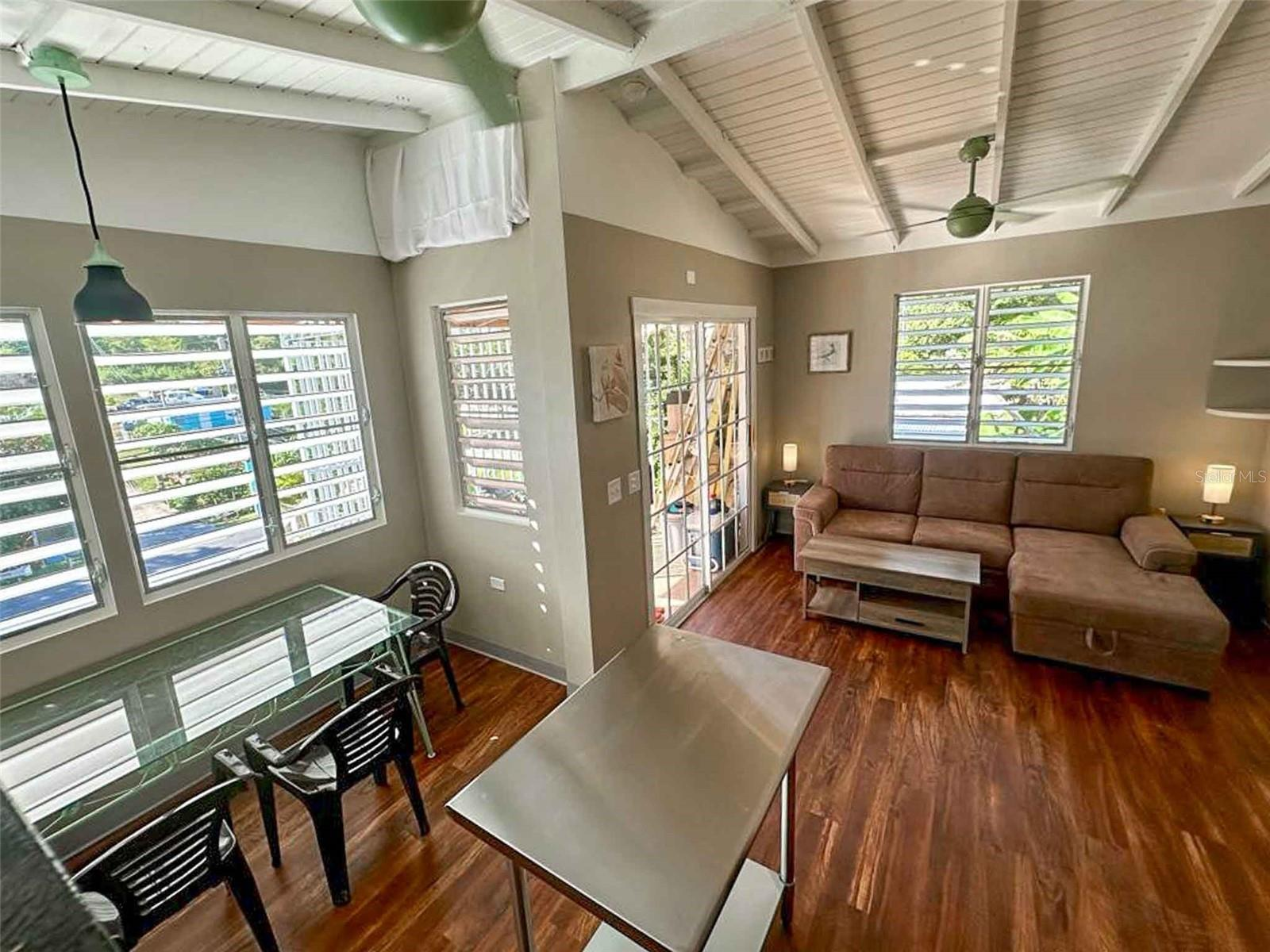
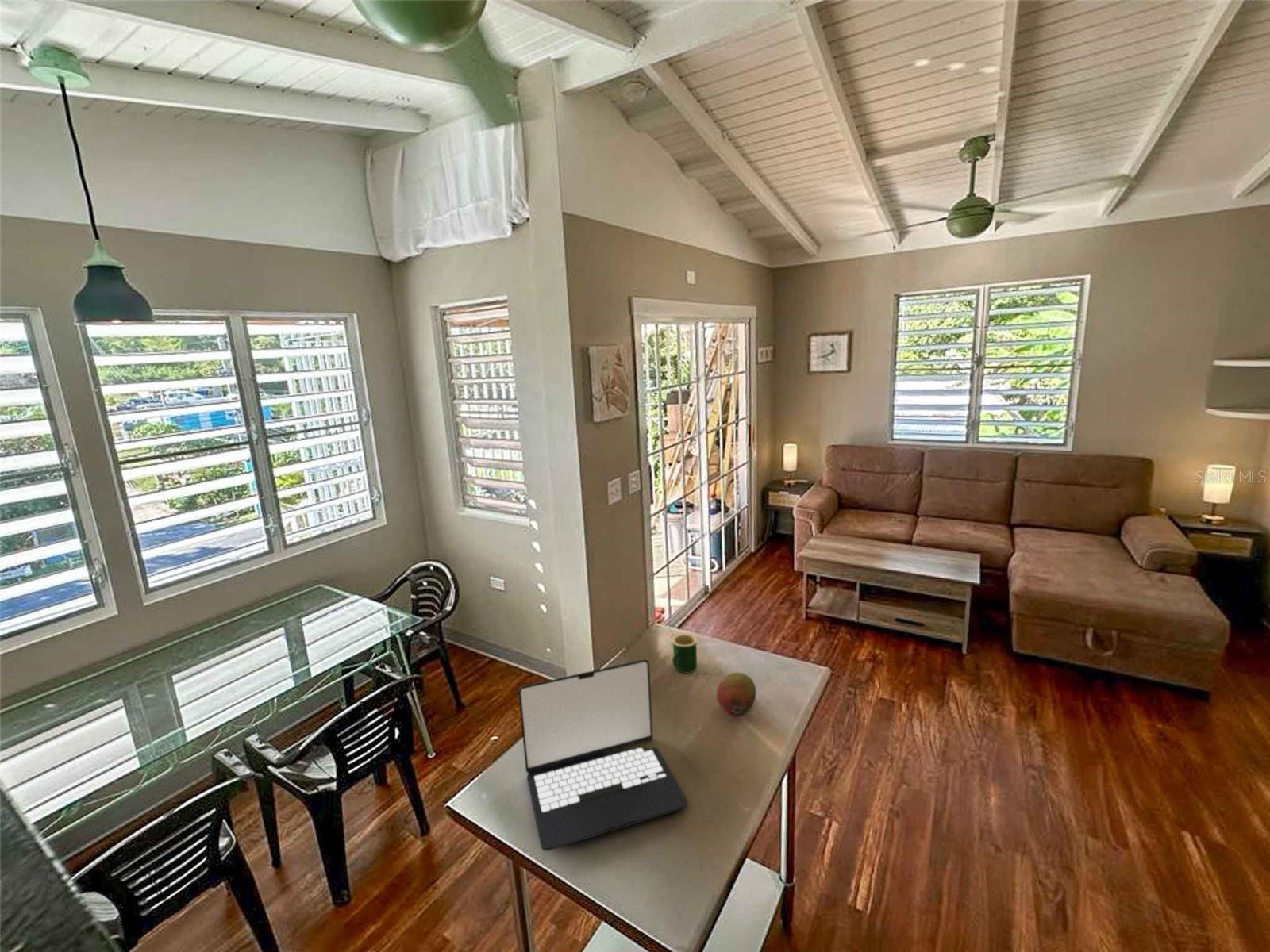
+ mug (682, 656)
+ laptop (601, 746)
+ fruit (737, 693)
